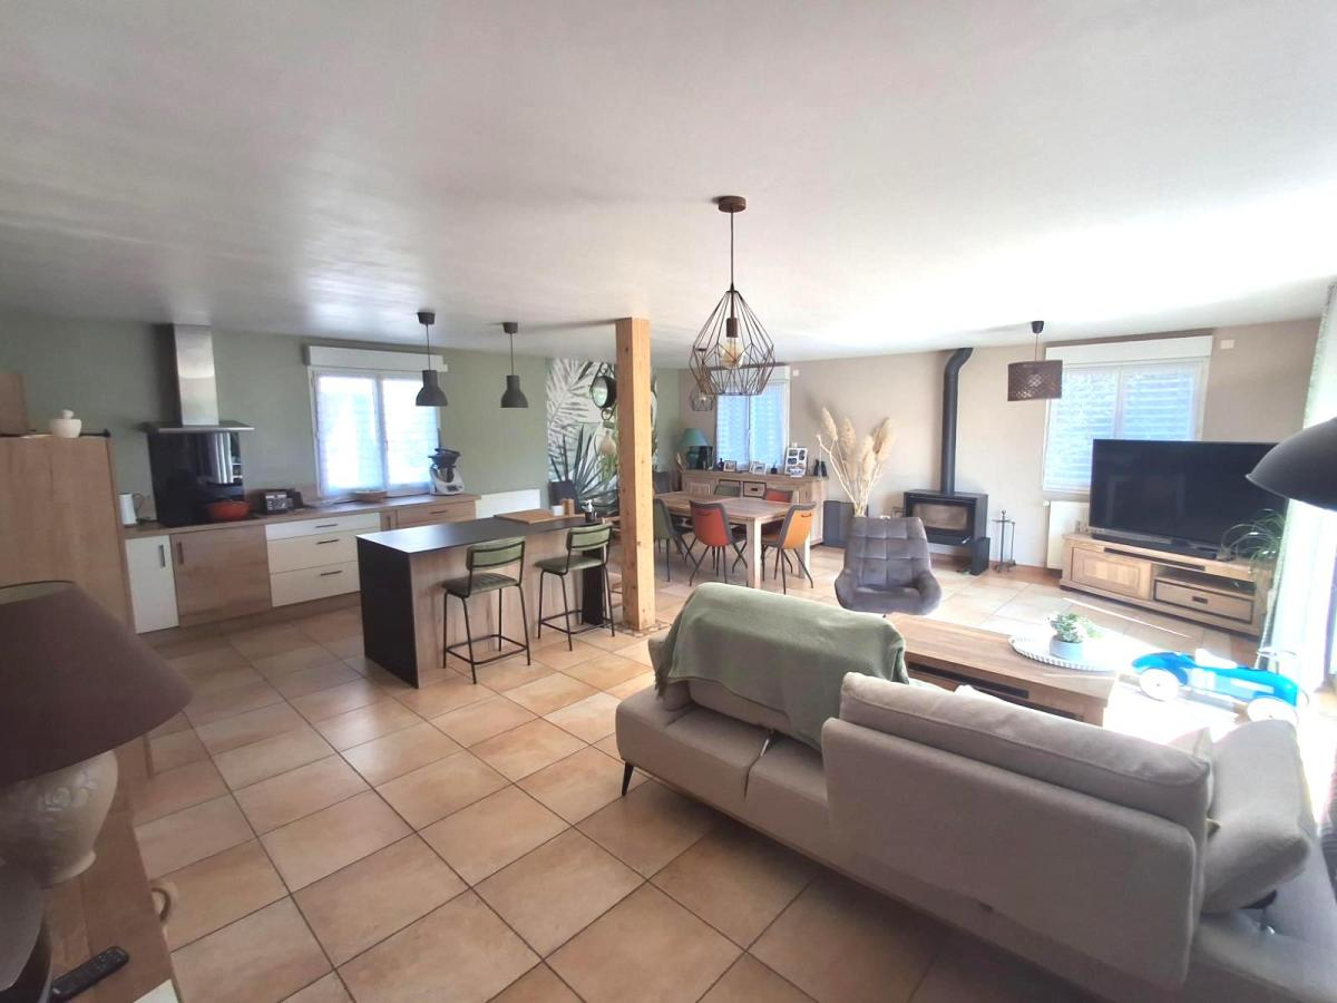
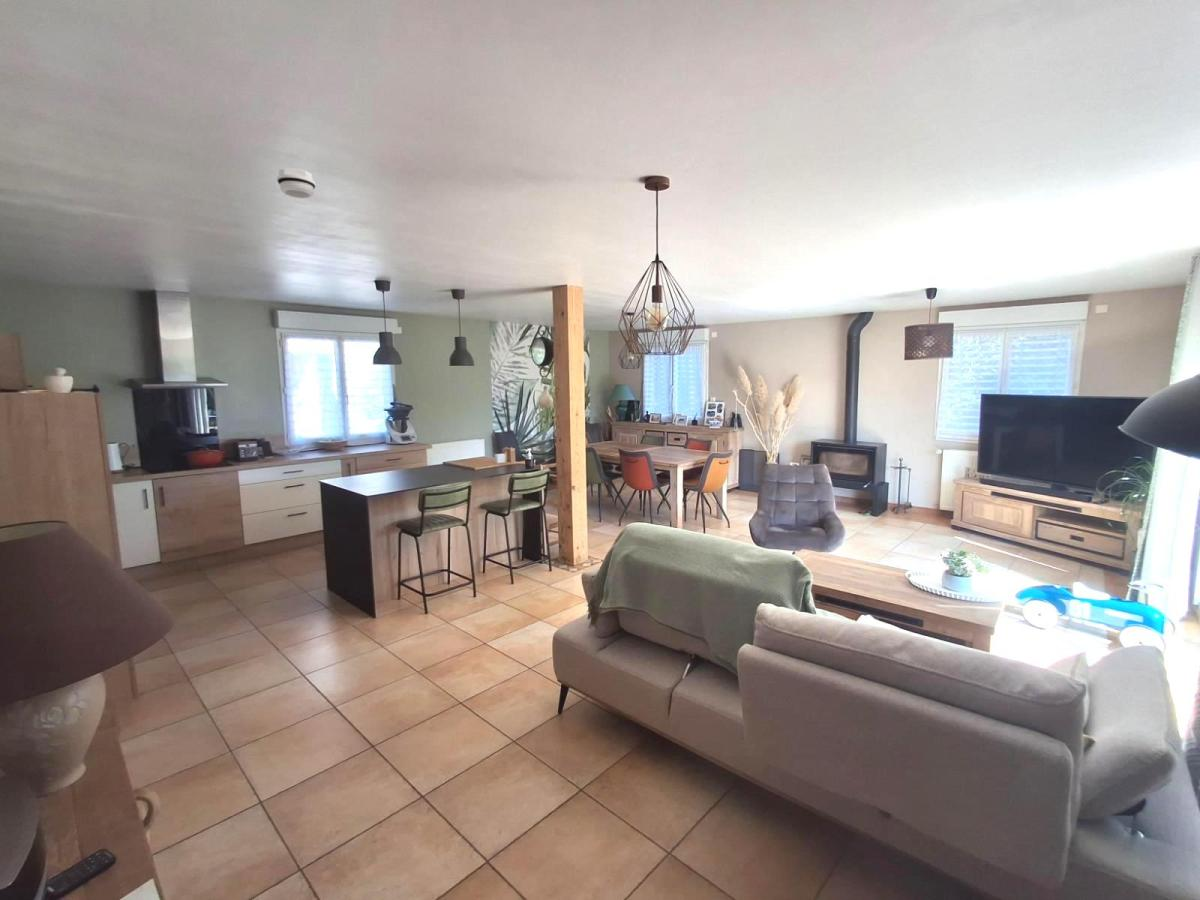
+ smoke detector (296, 183)
